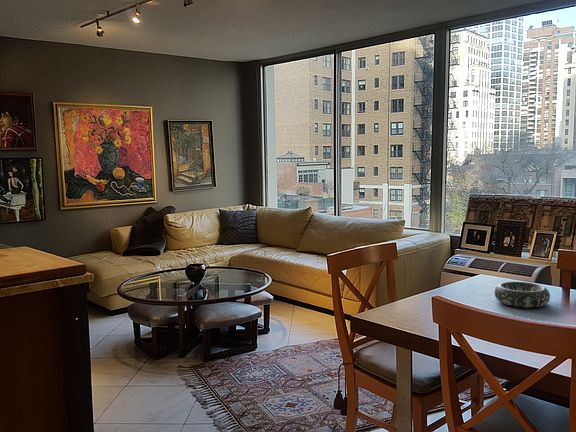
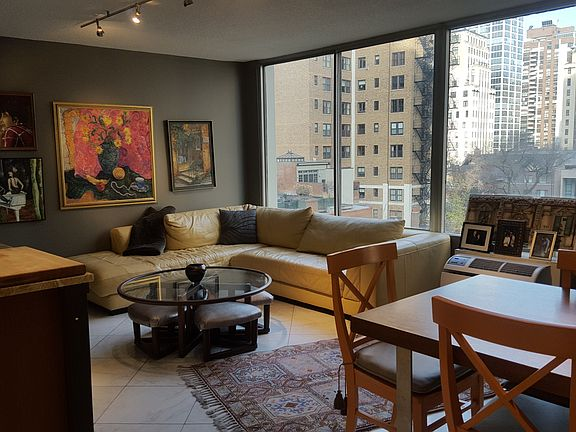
- decorative bowl (521, 294)
